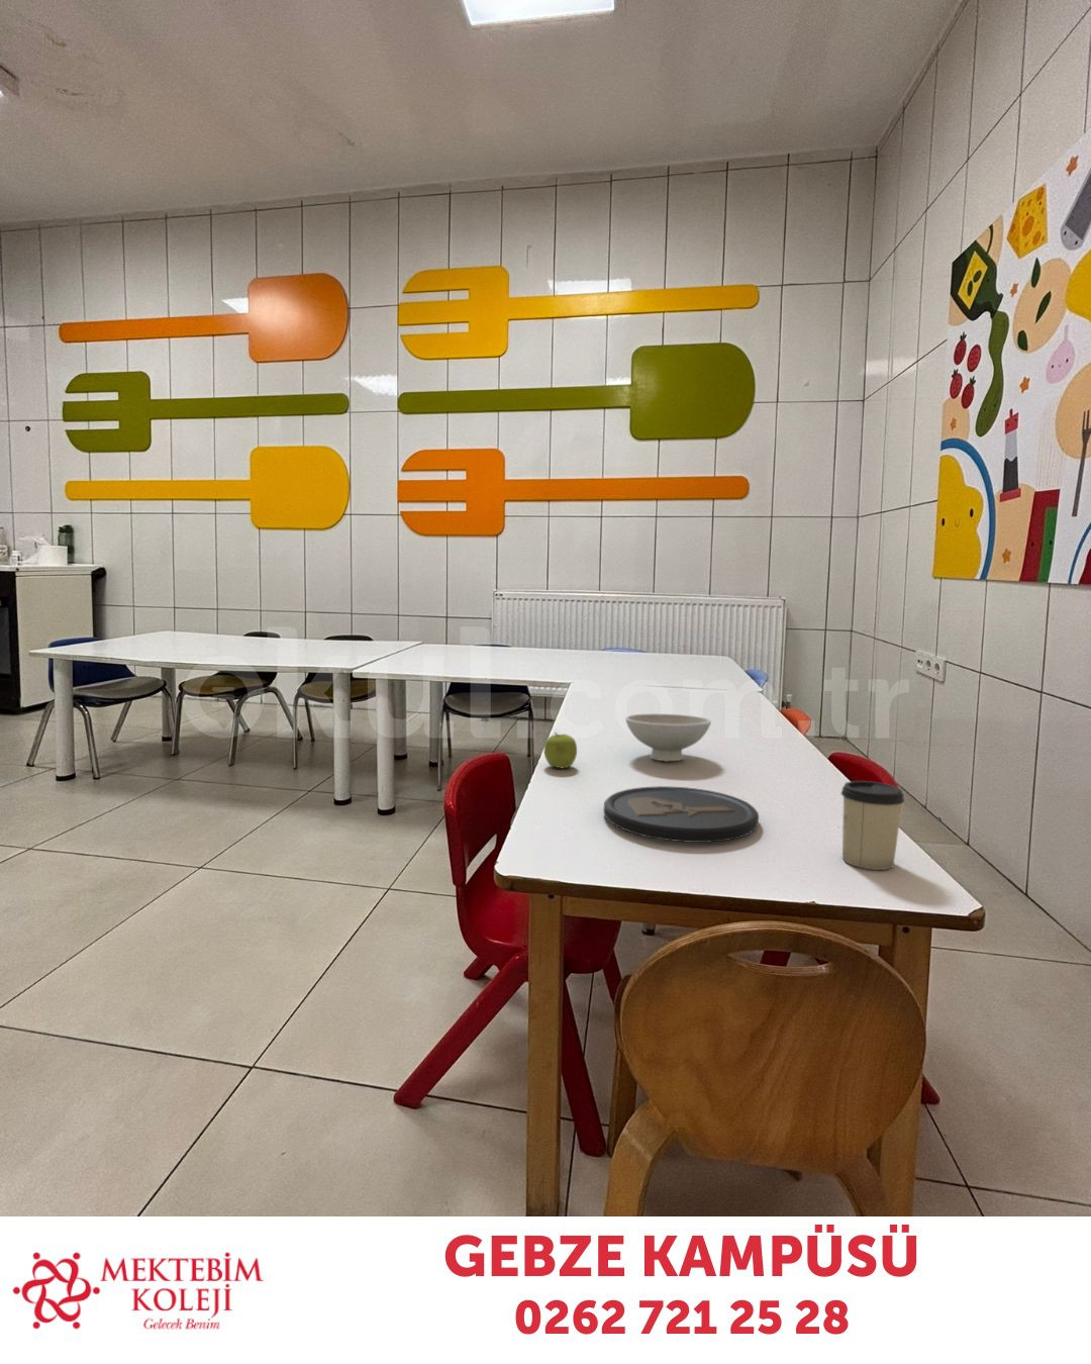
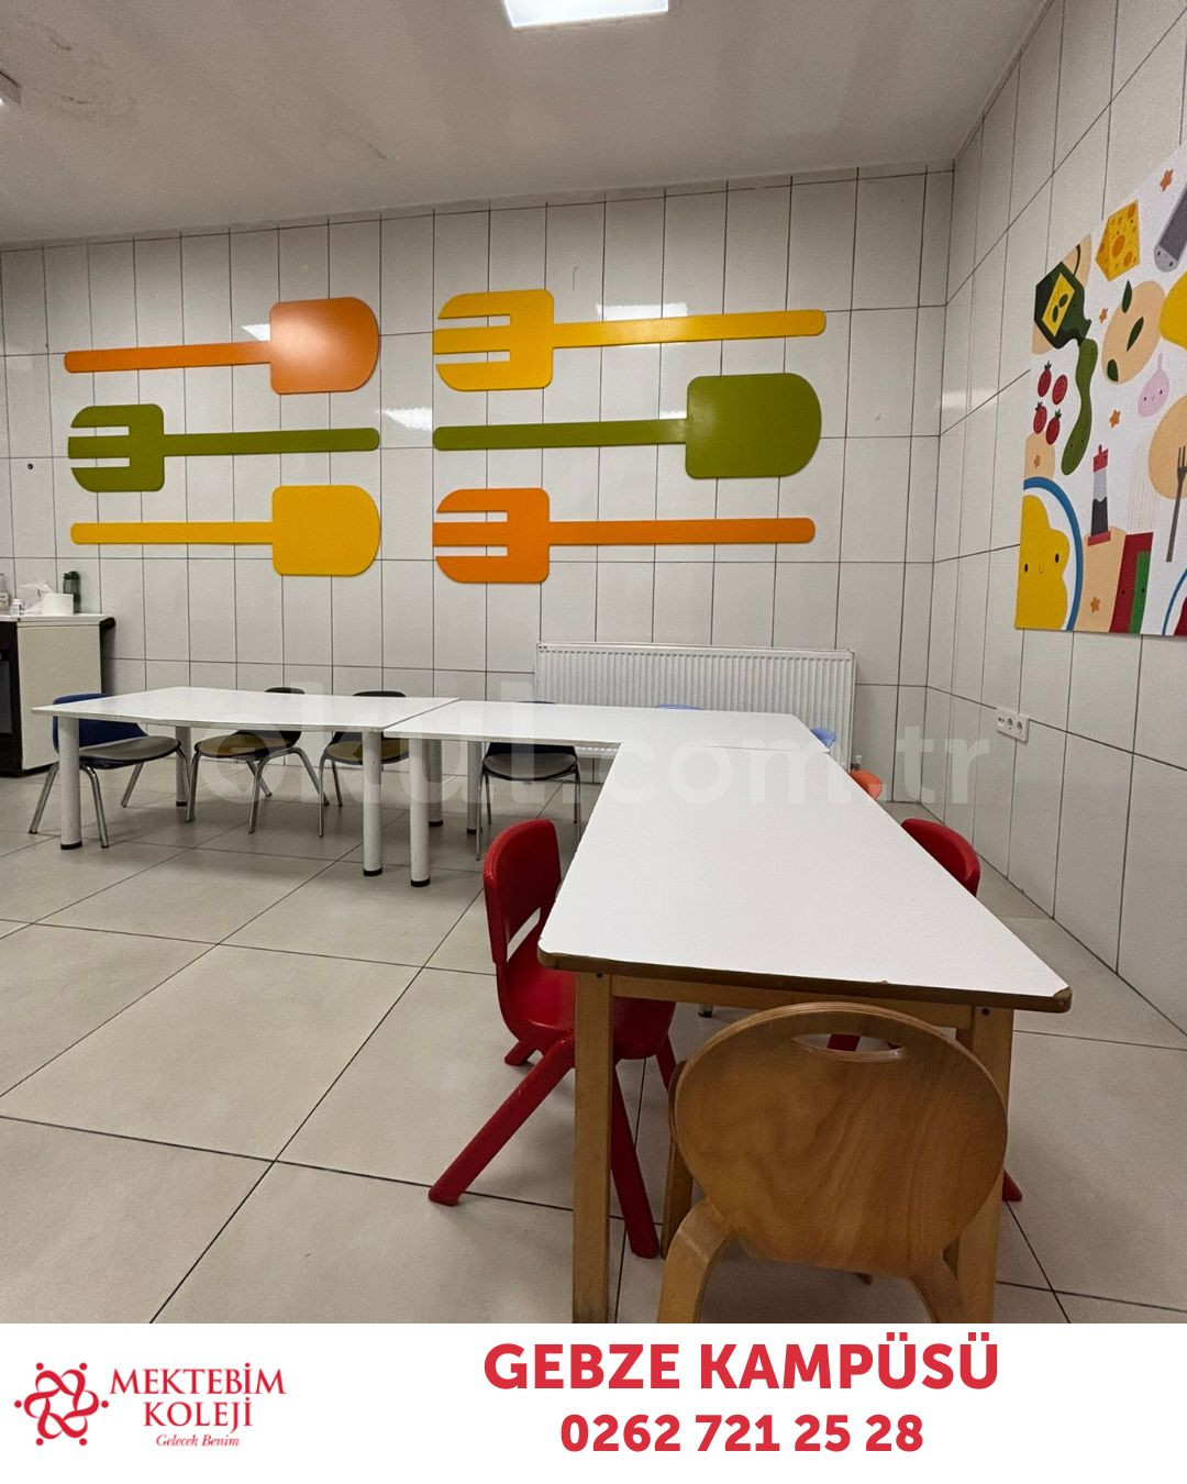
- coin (679, 812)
- bowl (667, 737)
- cup (869, 824)
- fruit (560, 748)
